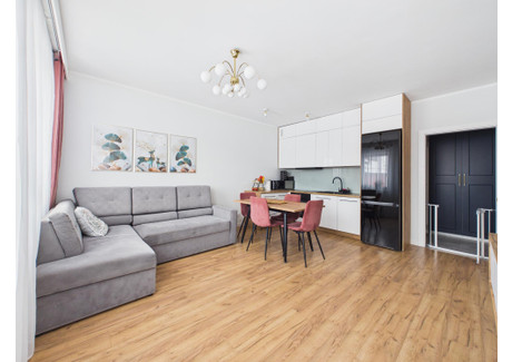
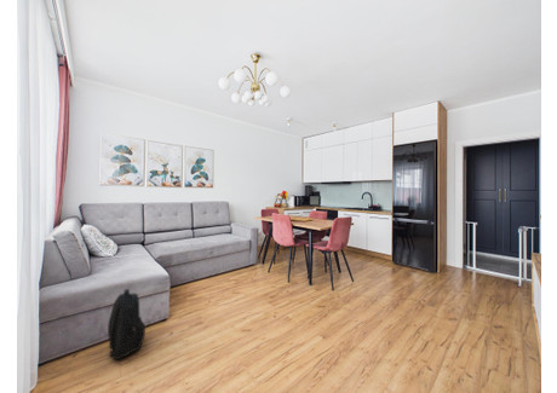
+ backpack (126, 318)
